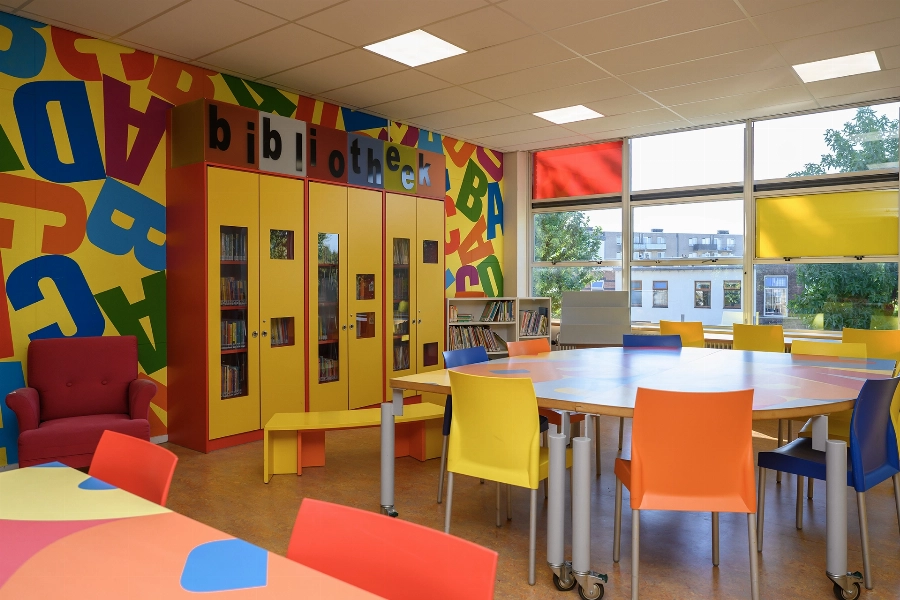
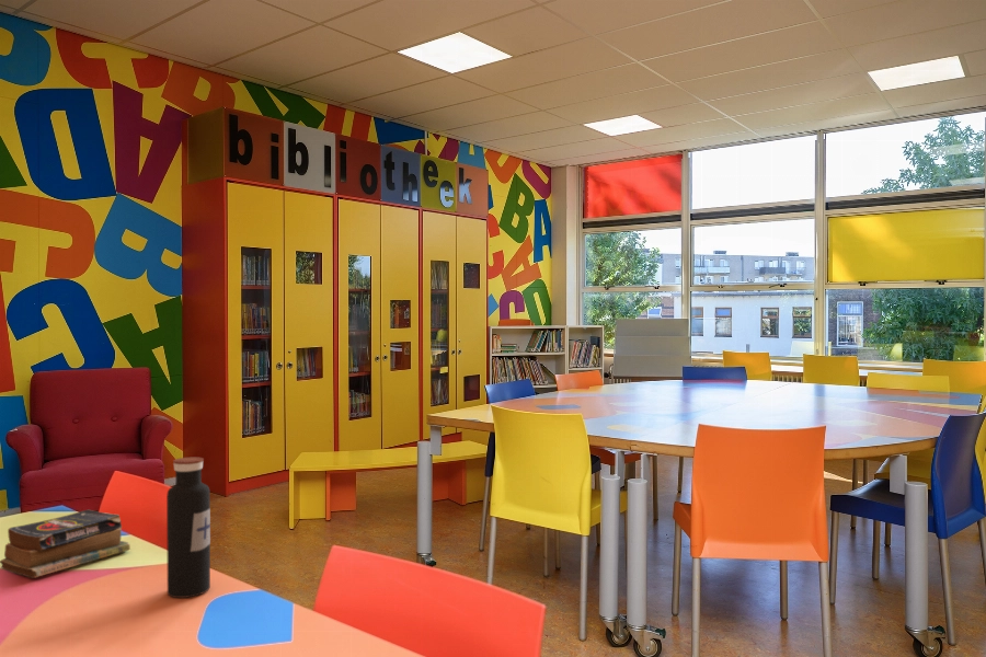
+ books (67, 540)
+ water bottle (188, 525)
